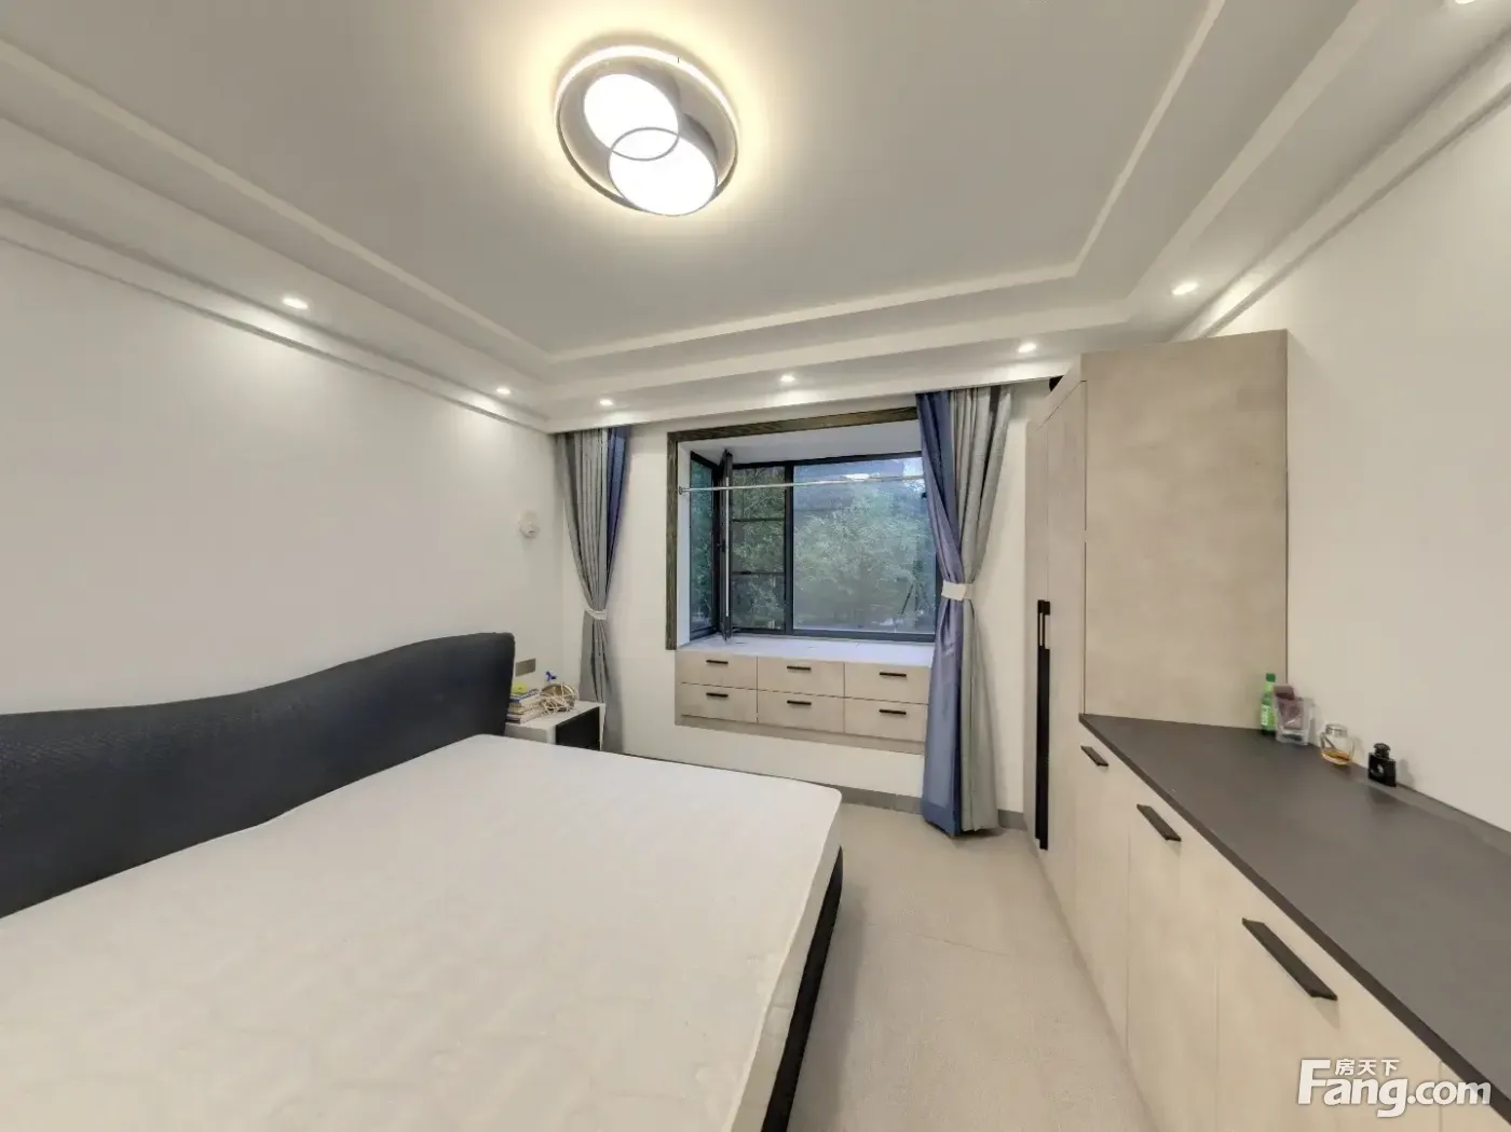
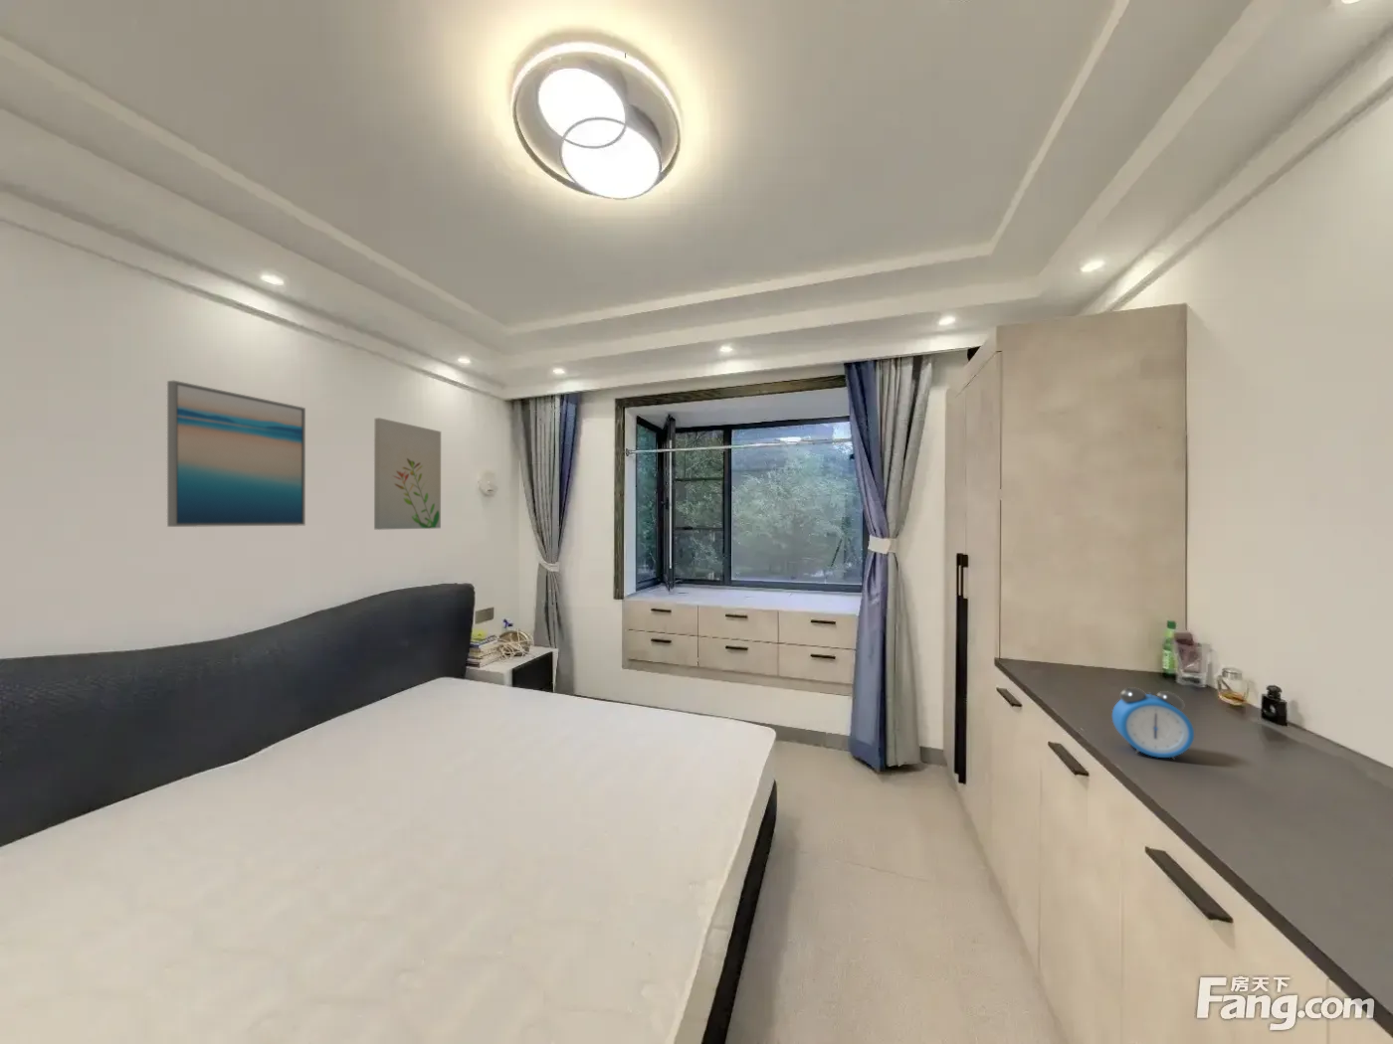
+ alarm clock (1151, 720)
+ wall art (242, 461)
+ wall art (410, 476)
